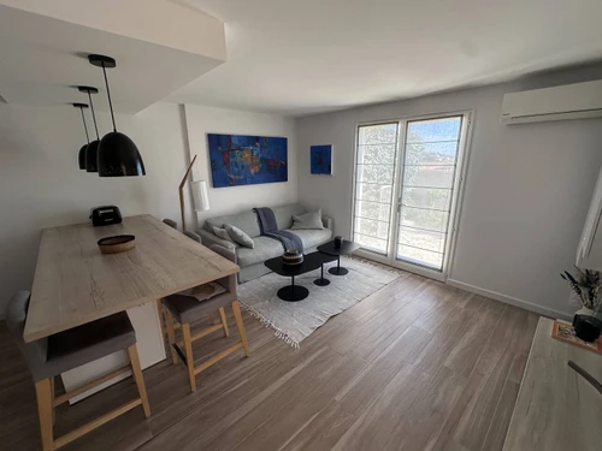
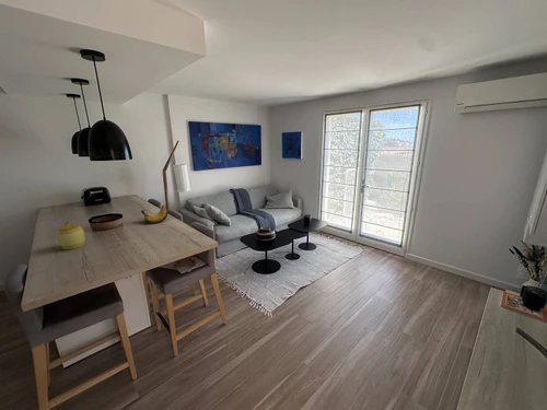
+ jar (71, 234)
+ banana bunch (156, 214)
